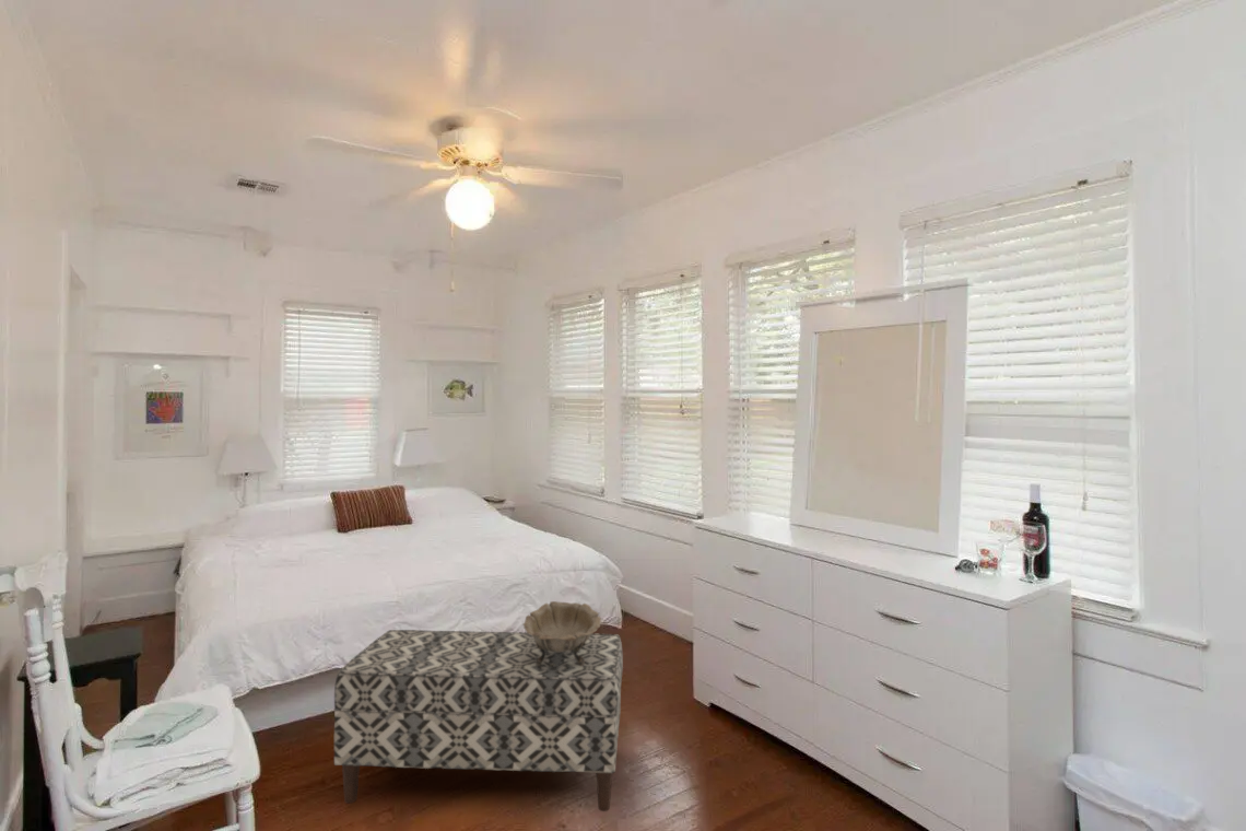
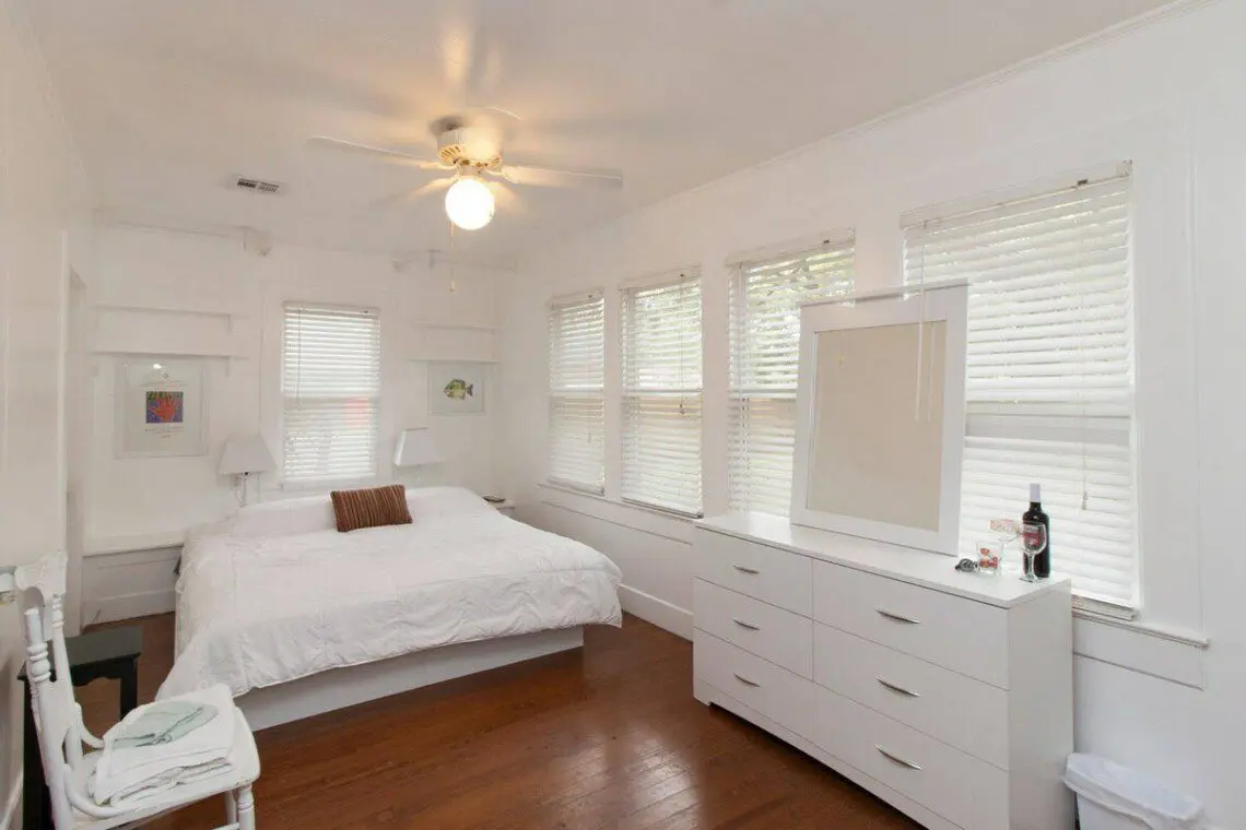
- decorative bowl (562, 634)
- bench (490, 713)
